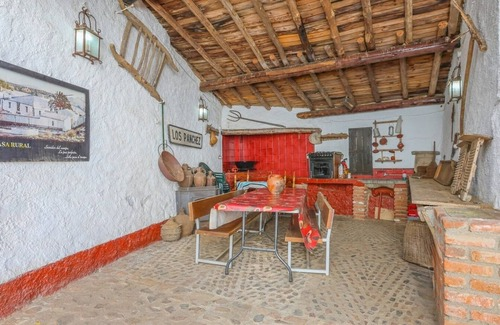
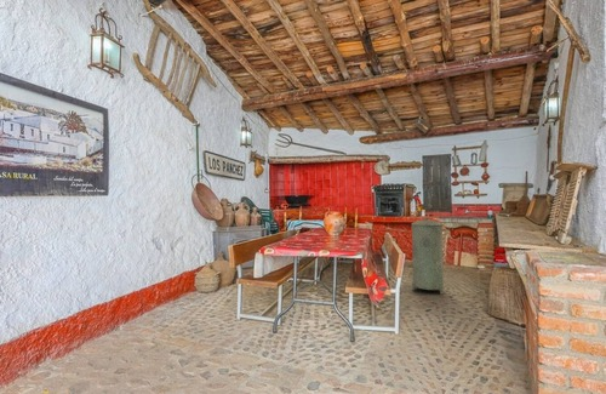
+ trash can (427, 253)
